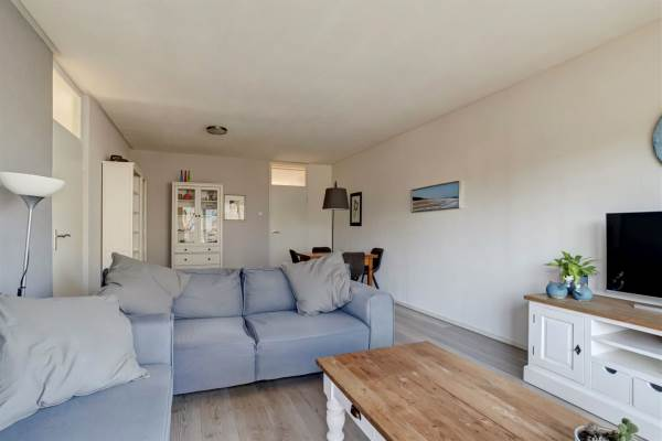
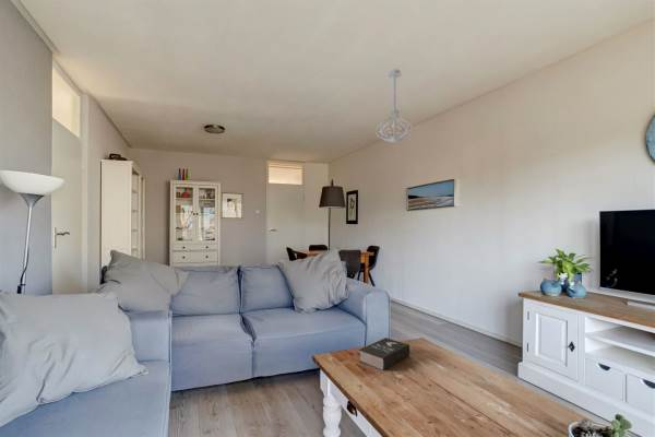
+ book (384, 353)
+ ceiling light fixture (394, 107)
